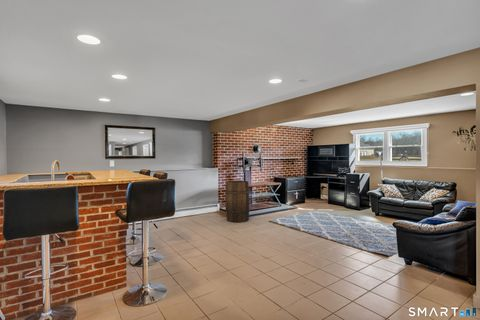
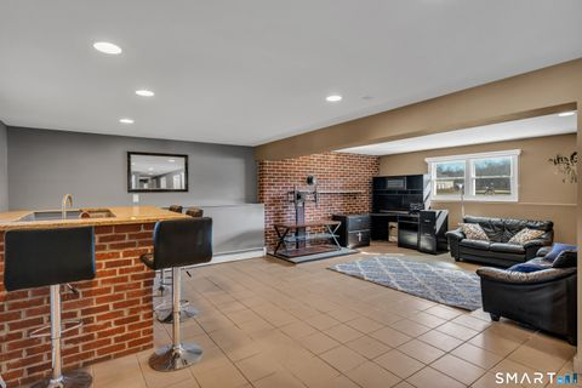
- wooden barrel (237, 200)
